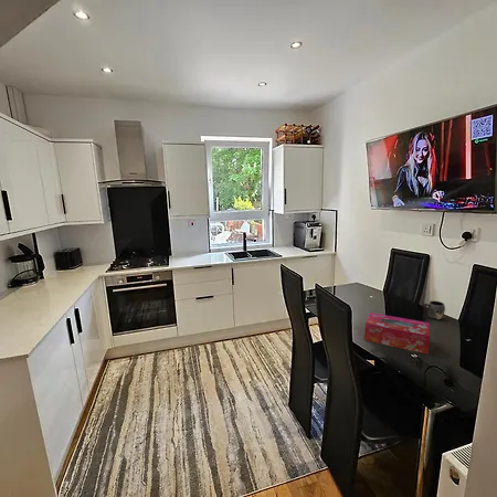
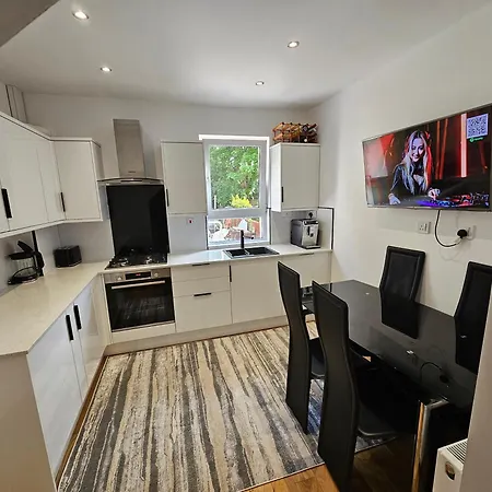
- mug (433, 310)
- tissue box (396, 331)
